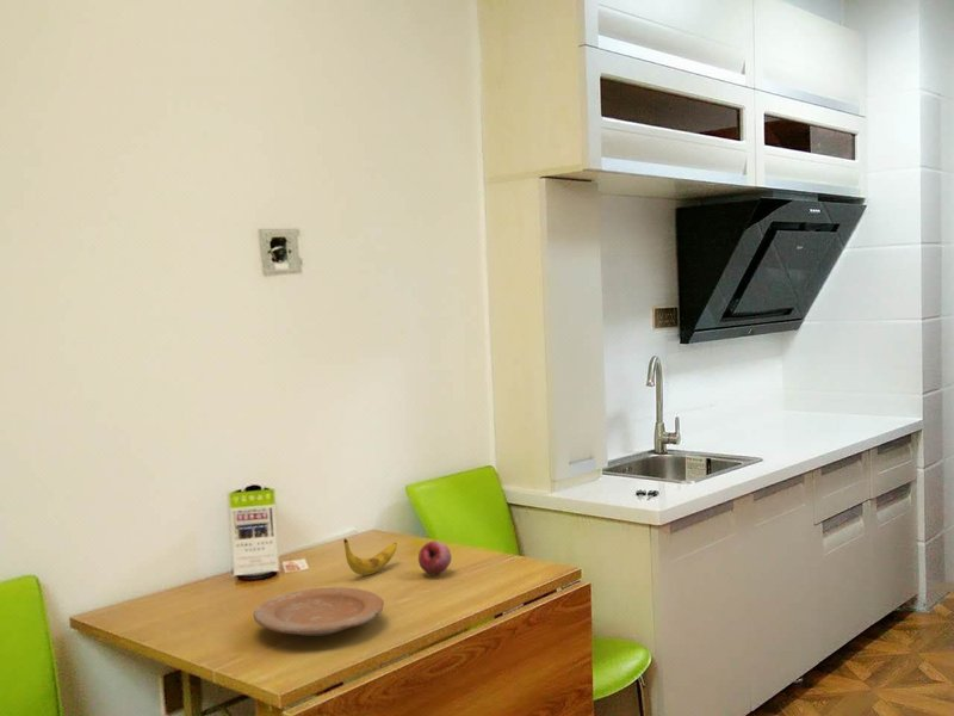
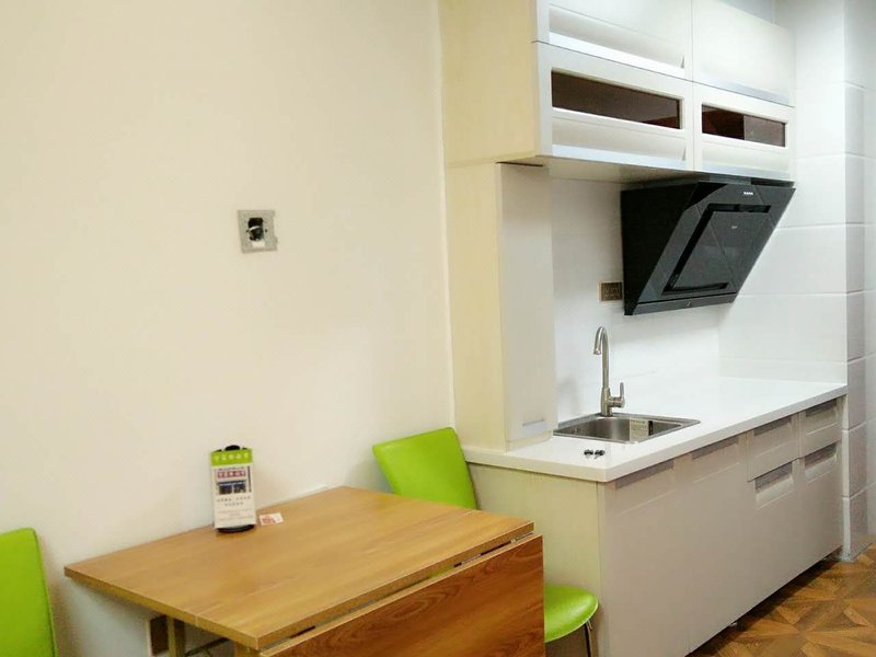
- plate (320, 616)
- fruit (434, 557)
- banana (373, 556)
